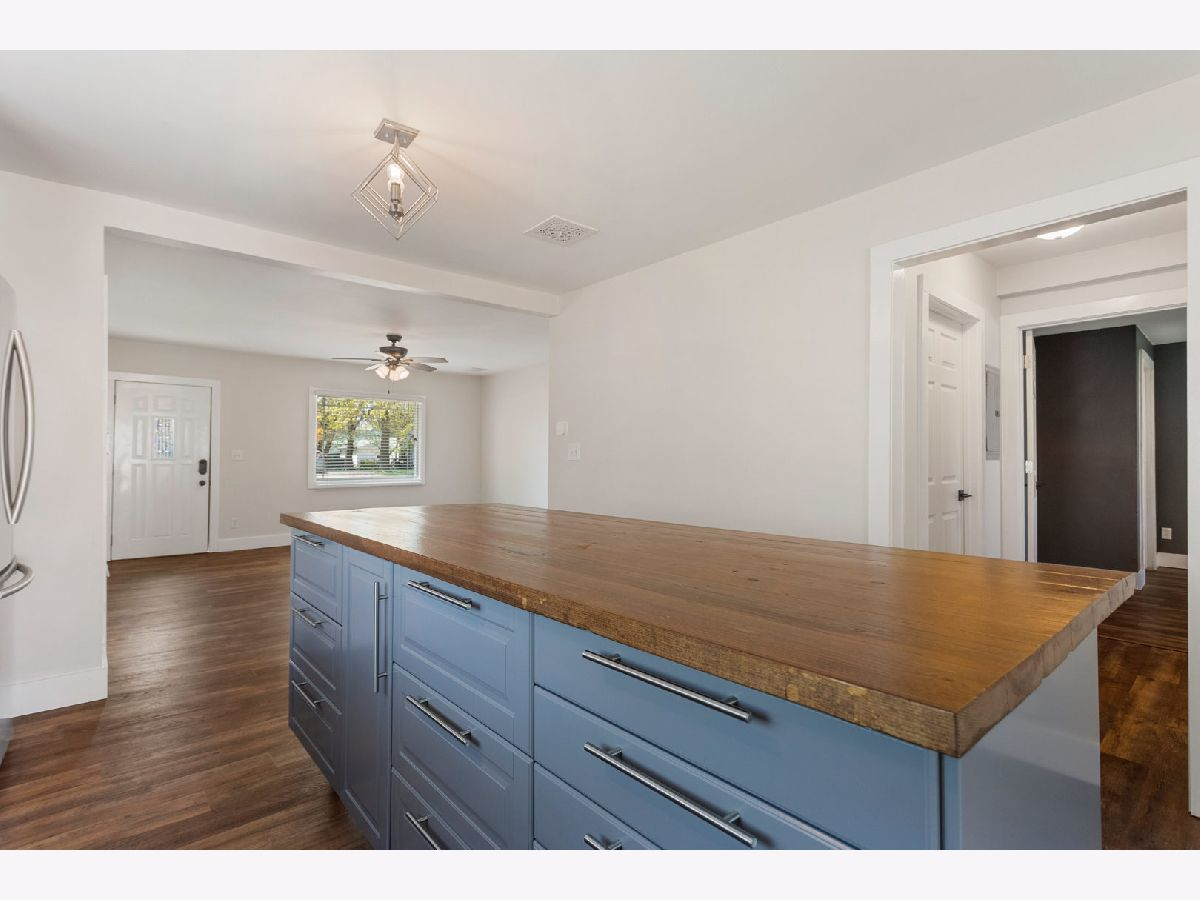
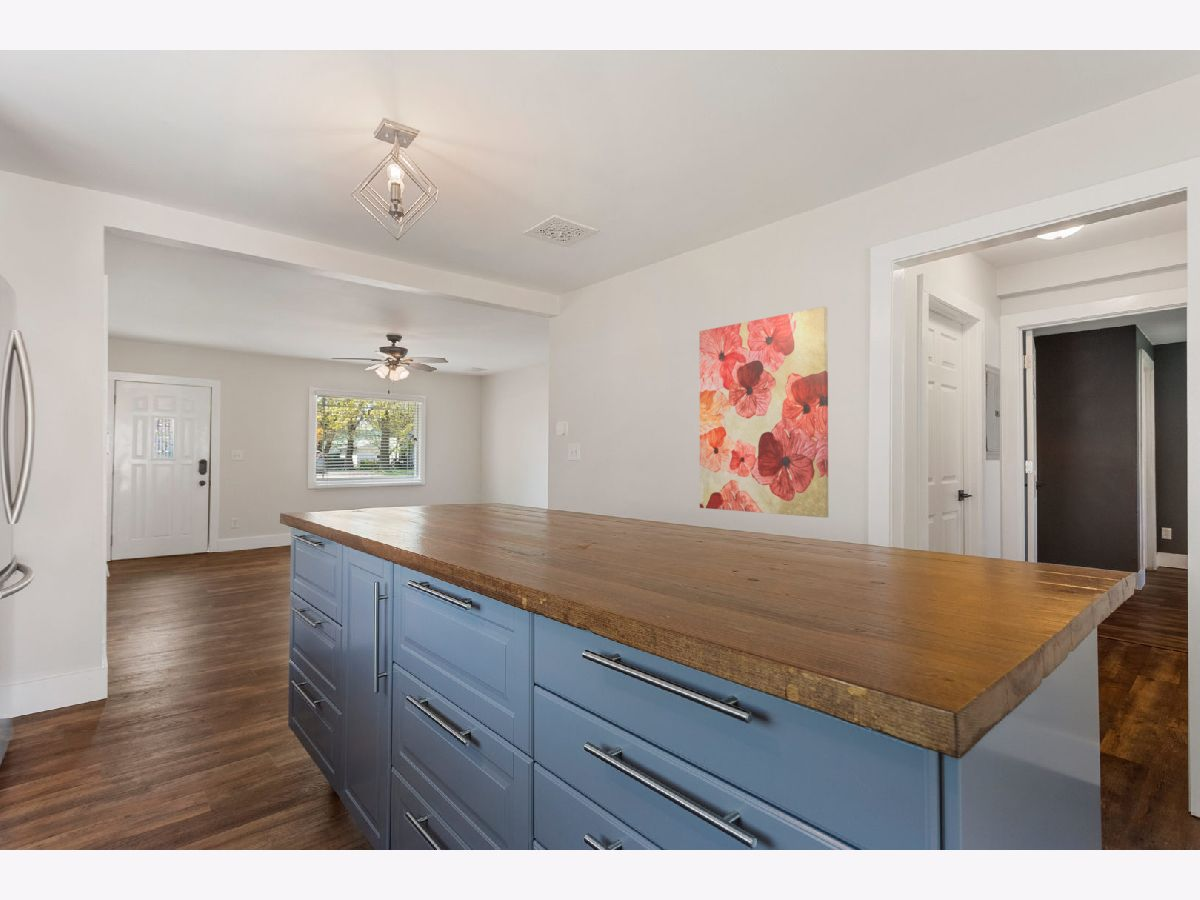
+ wall art (758, 416)
